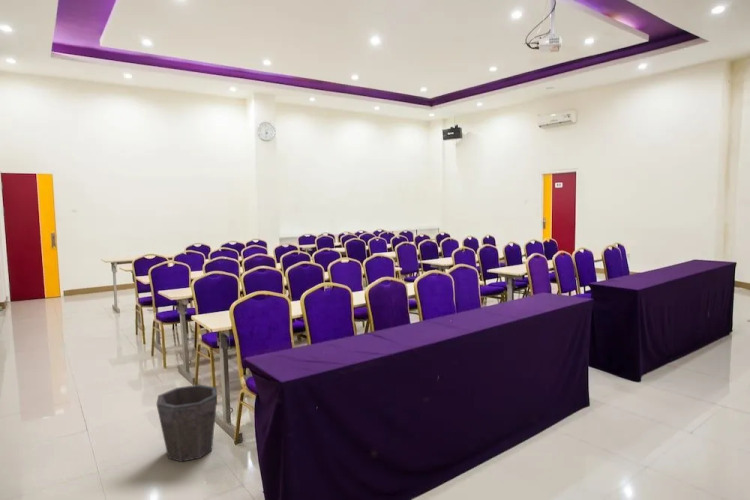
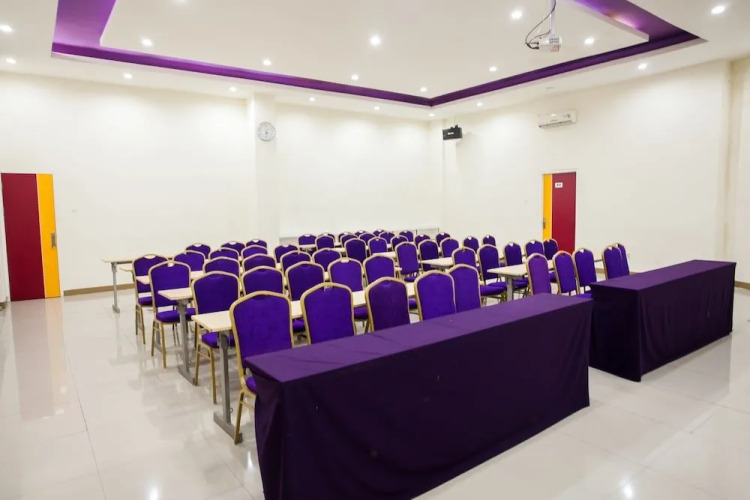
- waste bin (189, 423)
